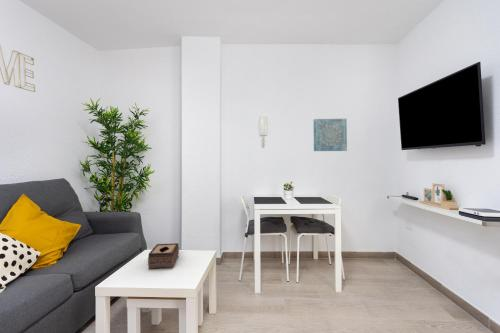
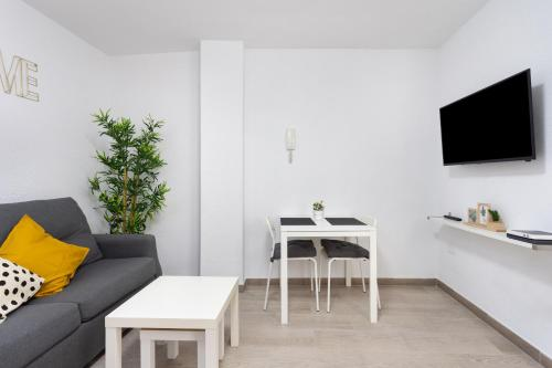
- tissue box (164, 255)
- wall art (330, 135)
